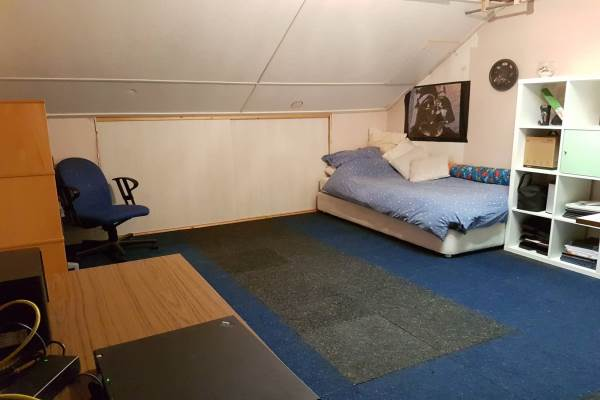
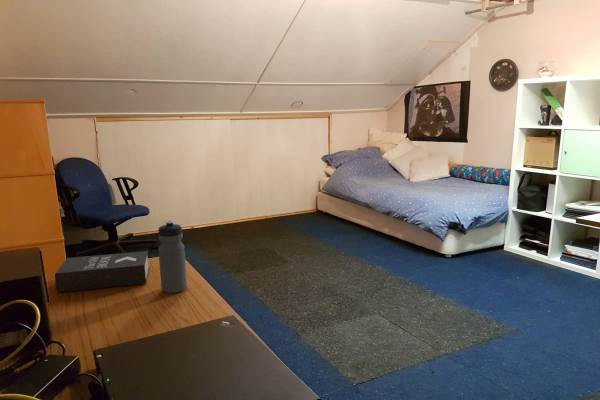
+ book (105, 270)
+ water bottle (172, 255)
